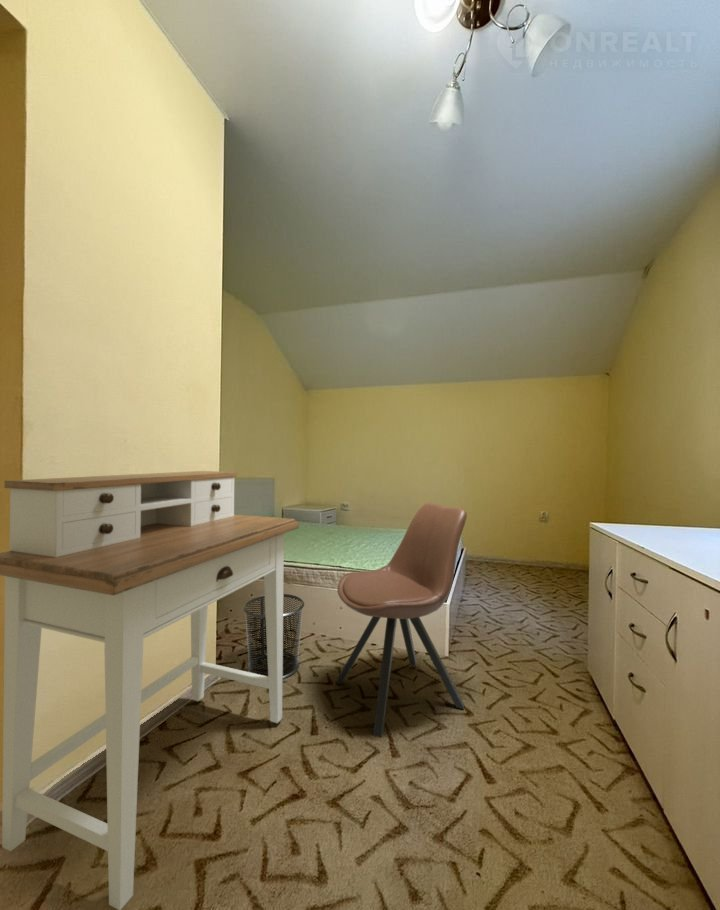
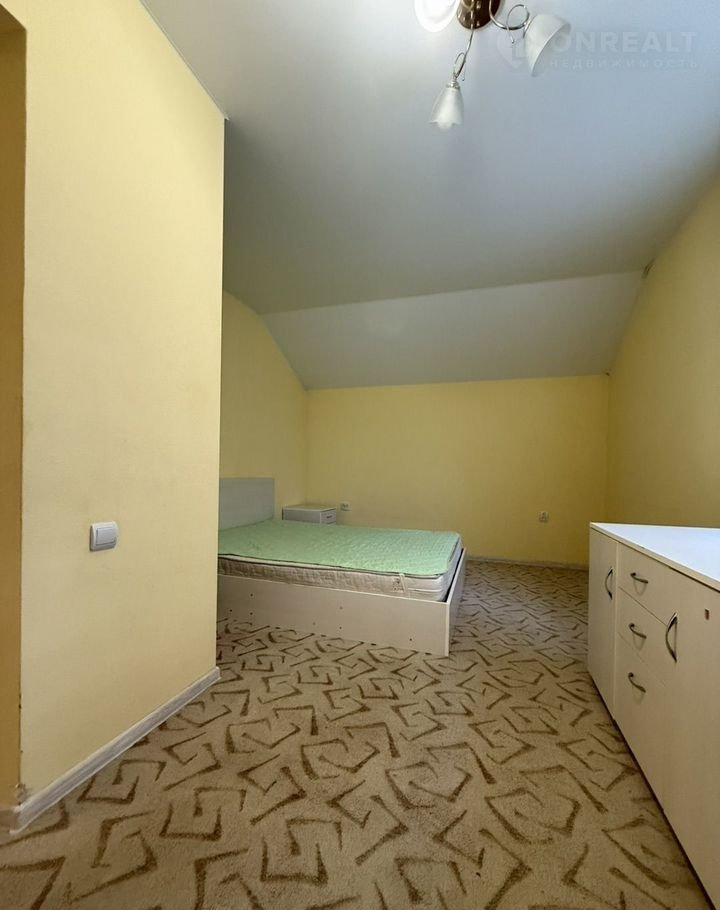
- waste bin (266, 635)
- chair (399, 601)
- desk (174, 622)
